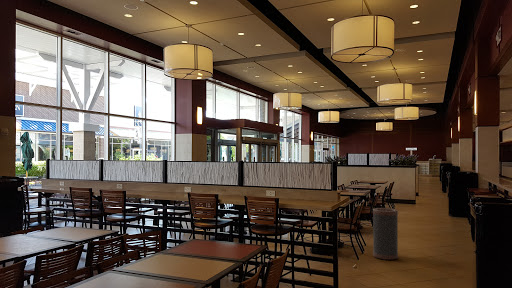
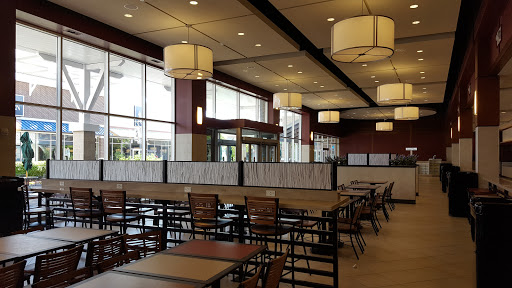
- trash can (385, 233)
